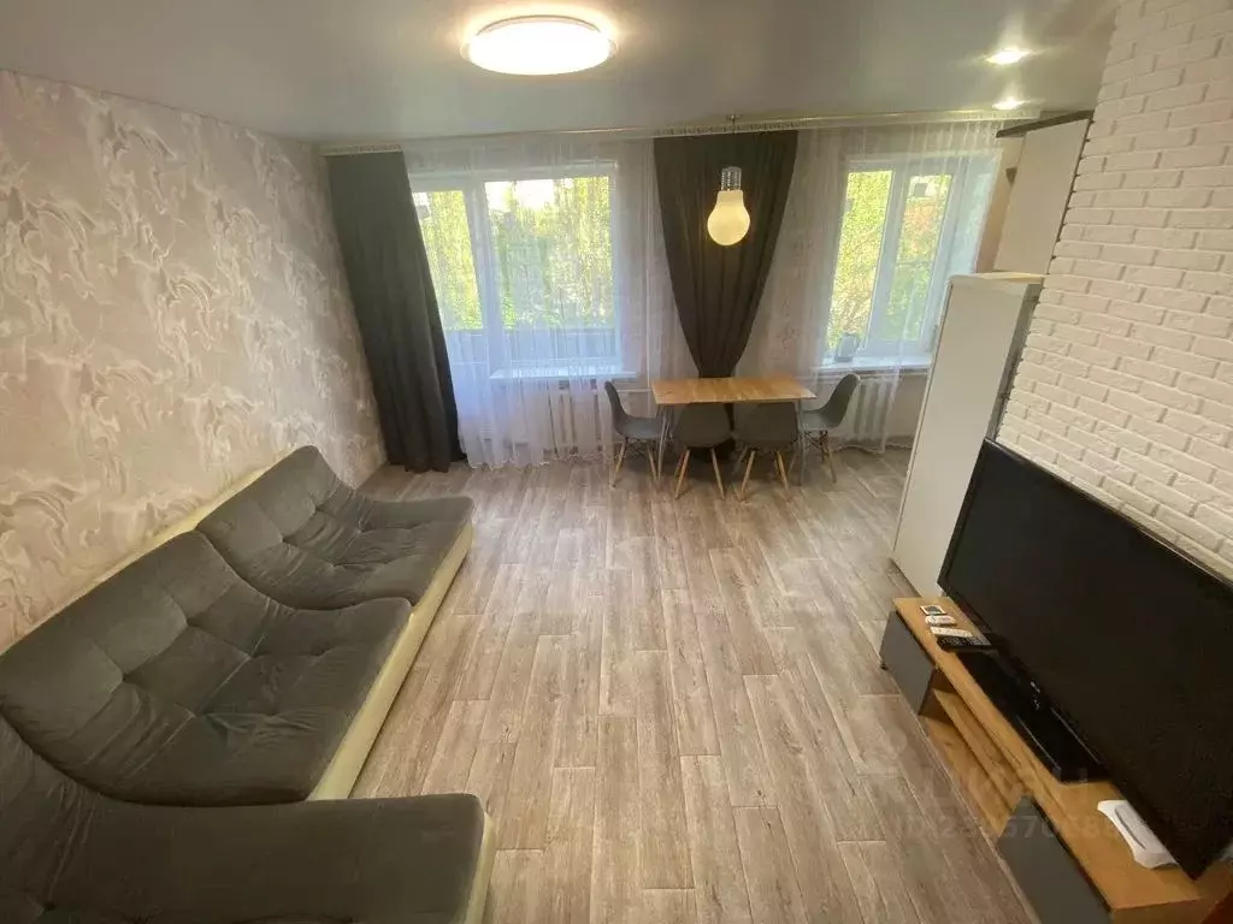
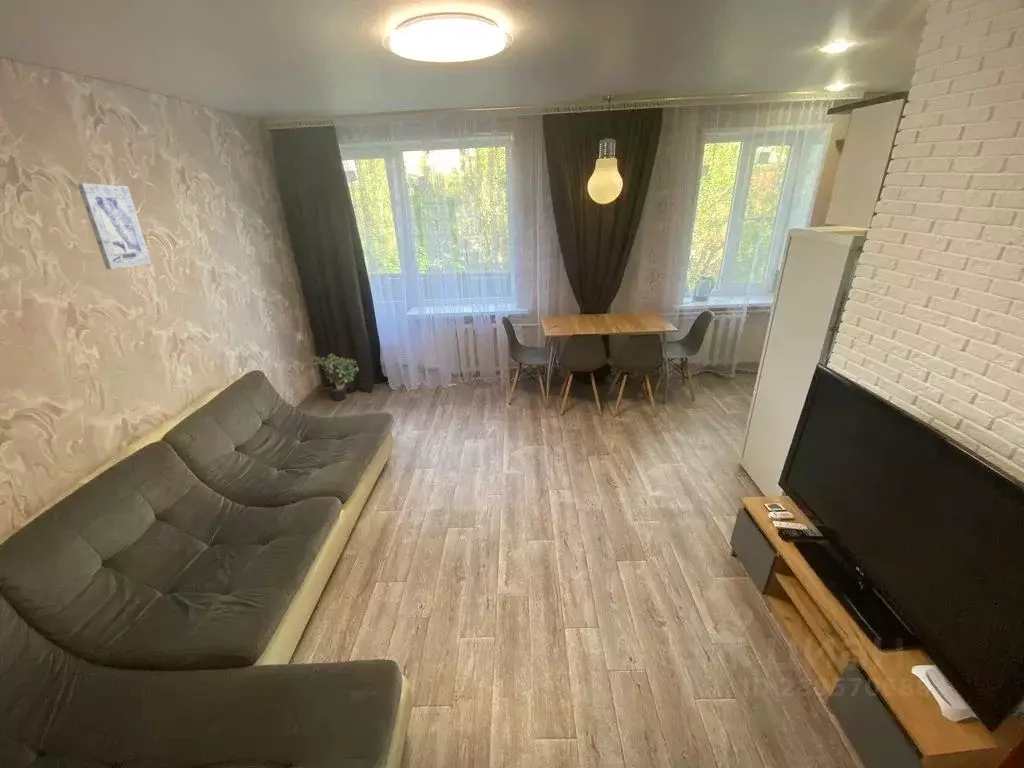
+ potted plant (336, 376)
+ wall art (117, 226)
